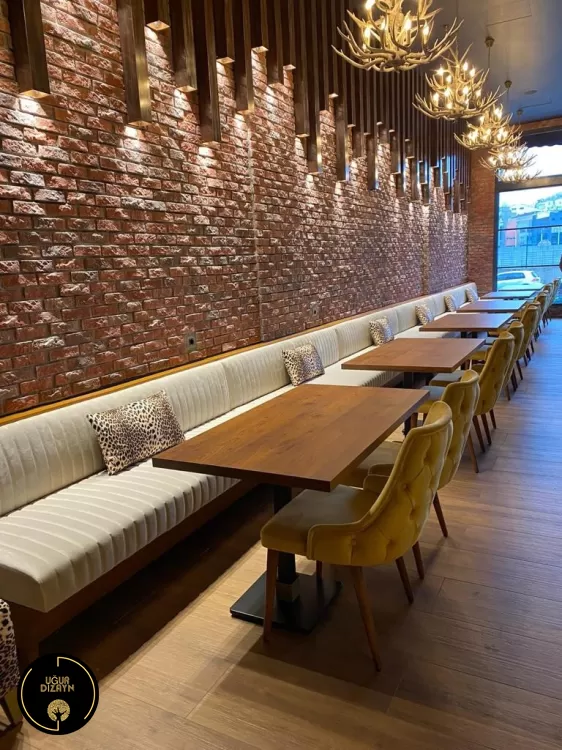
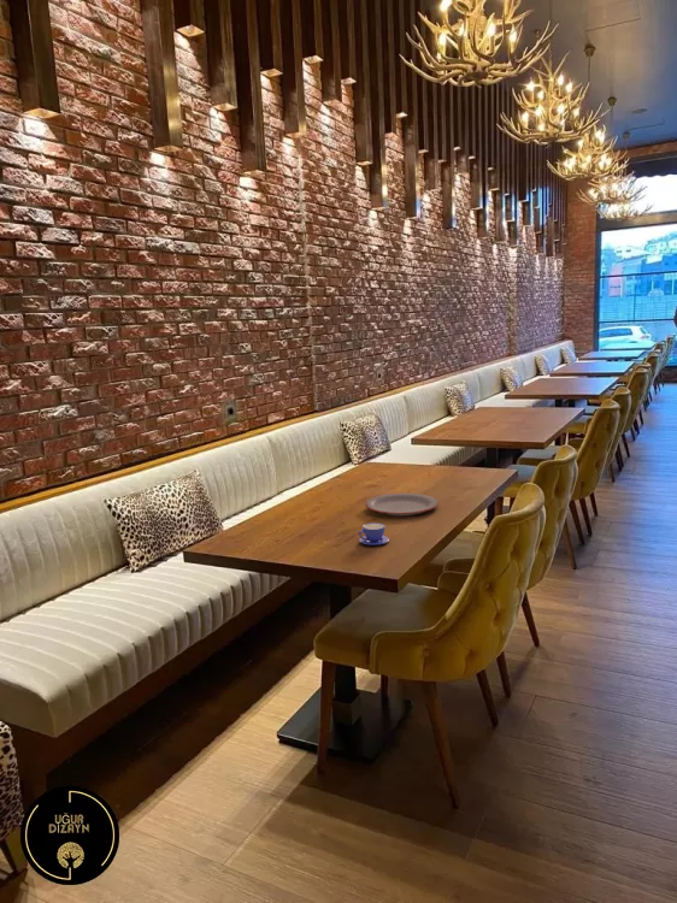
+ teacup (373, 533)
+ plate (401, 504)
